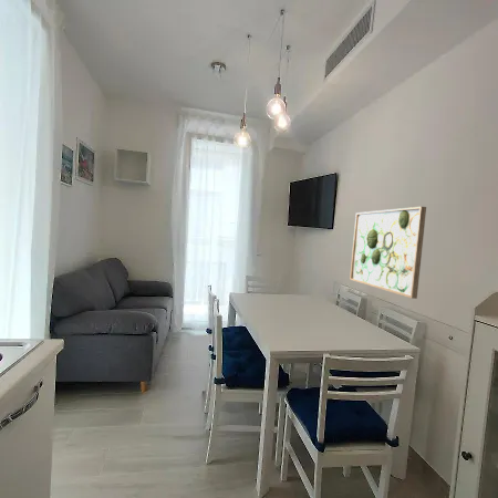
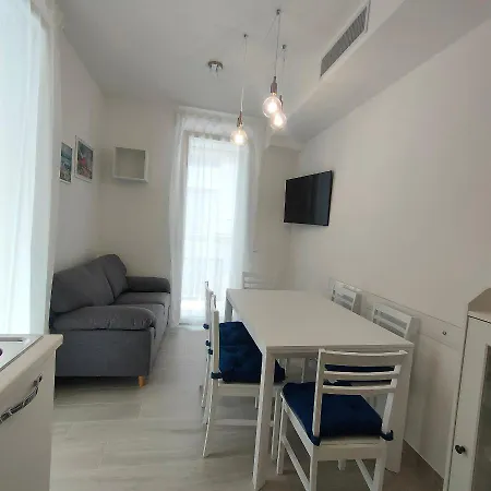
- wall art (380, 249)
